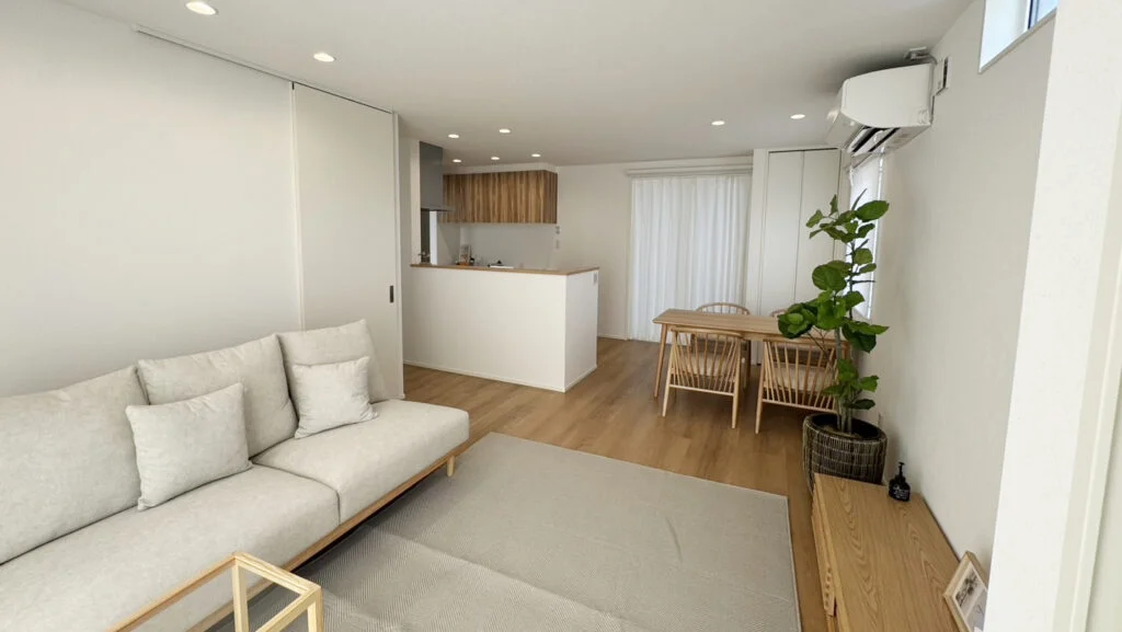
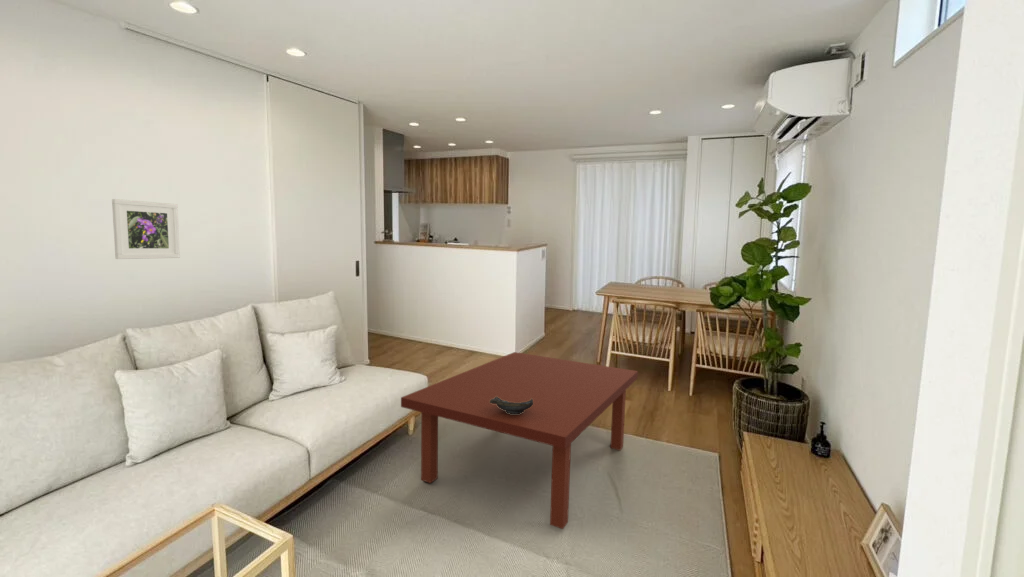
+ coffee table (531, 423)
+ ceramic bowl (512, 404)
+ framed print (147, 230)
